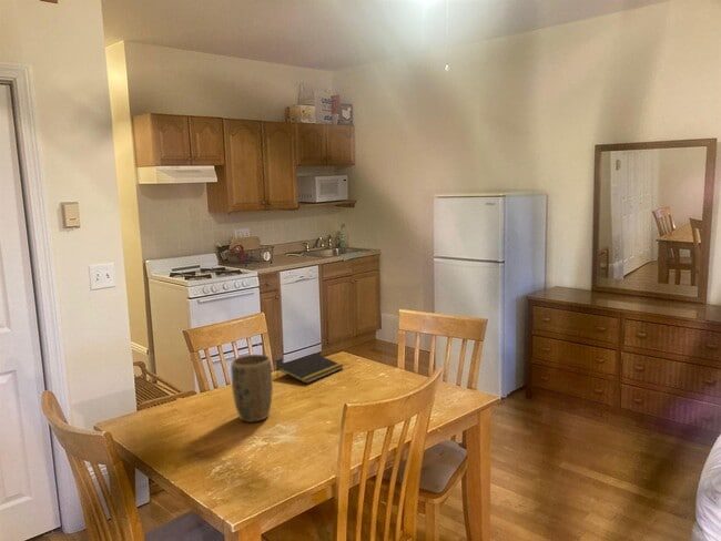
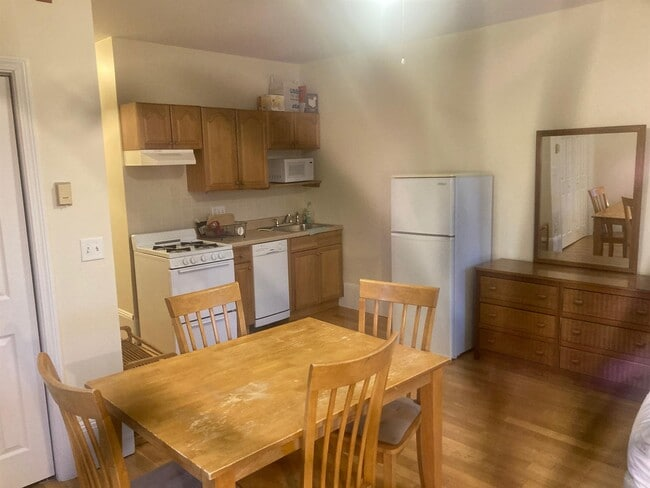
- plant pot (252, 388)
- notepad (311, 367)
